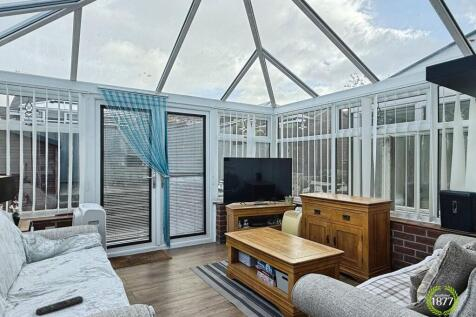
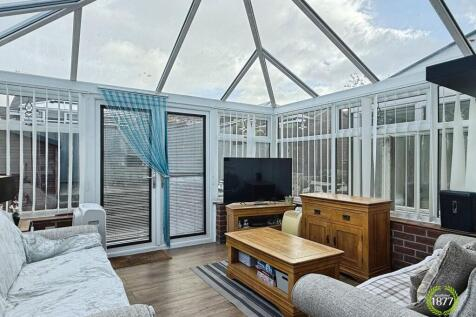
- remote control (60, 305)
